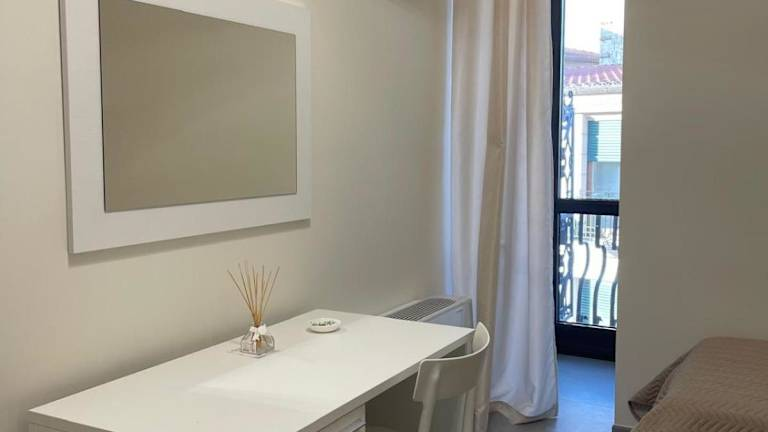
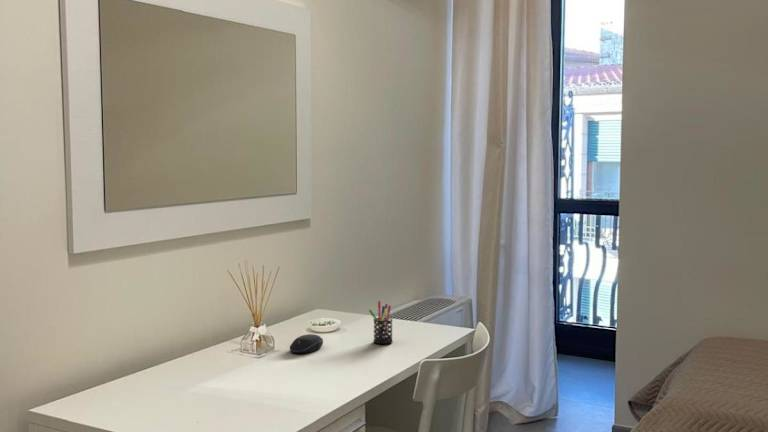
+ computer mouse (306, 342)
+ pen holder (380, 322)
